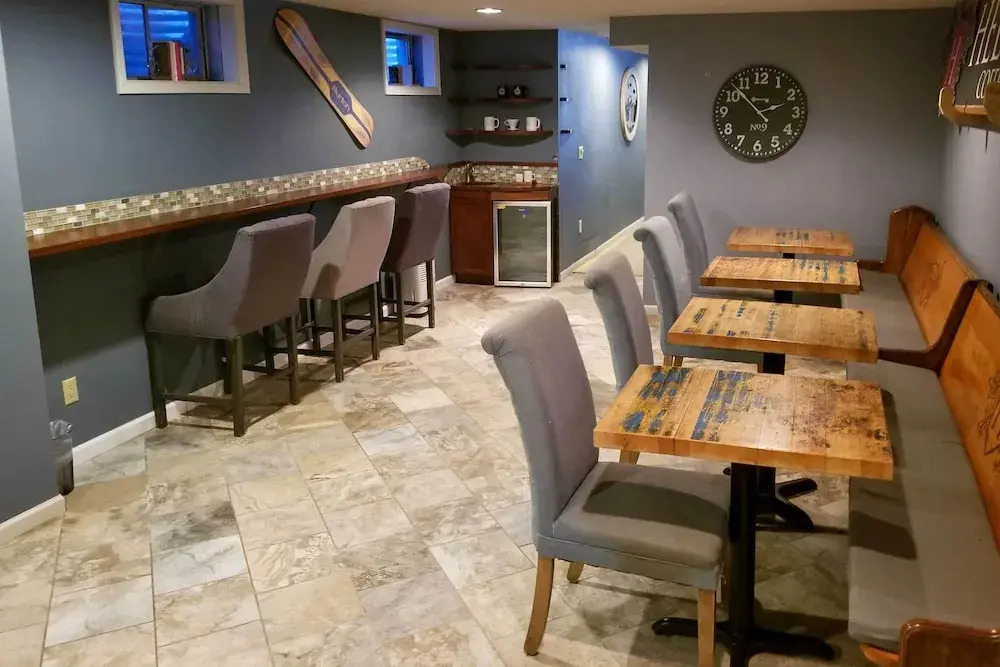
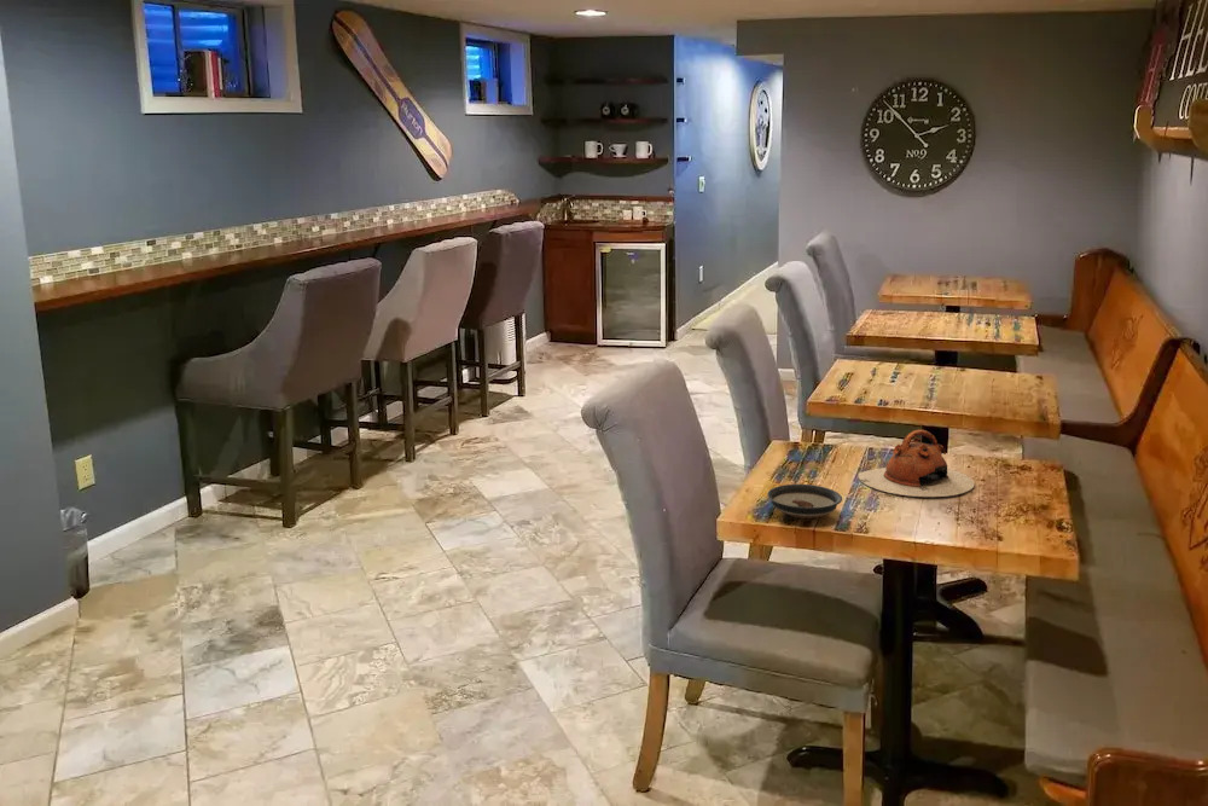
+ teapot (916, 454)
+ saucer (803, 504)
